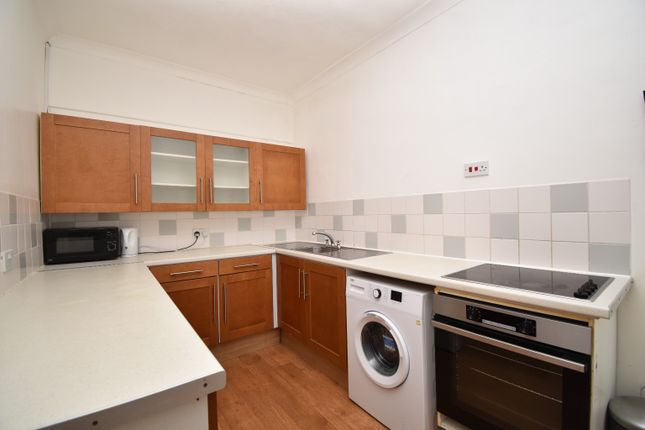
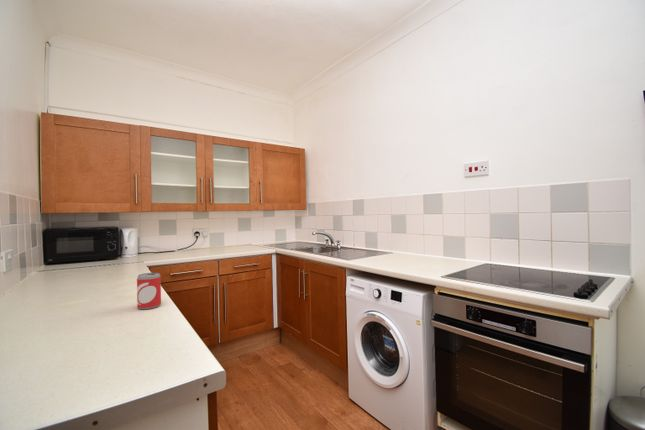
+ beer can (149, 290)
